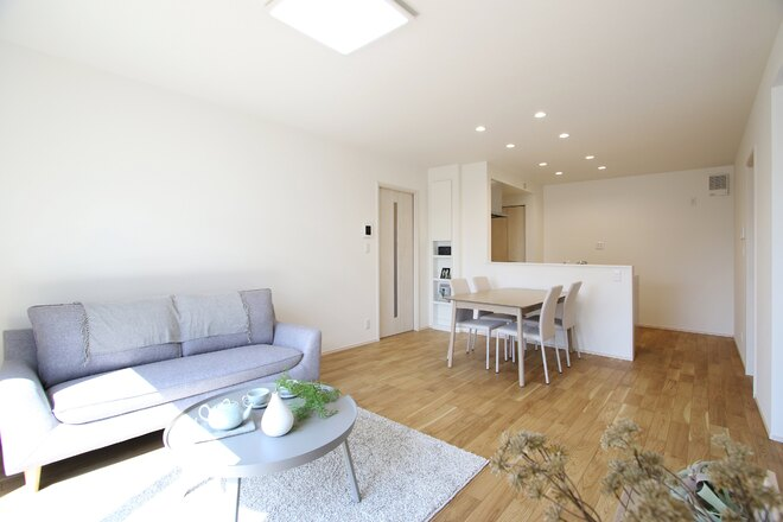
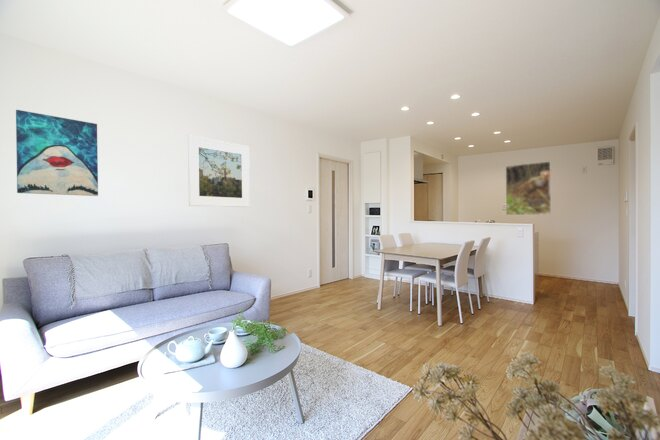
+ wall art (59, 156)
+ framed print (527, 189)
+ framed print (221, 173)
